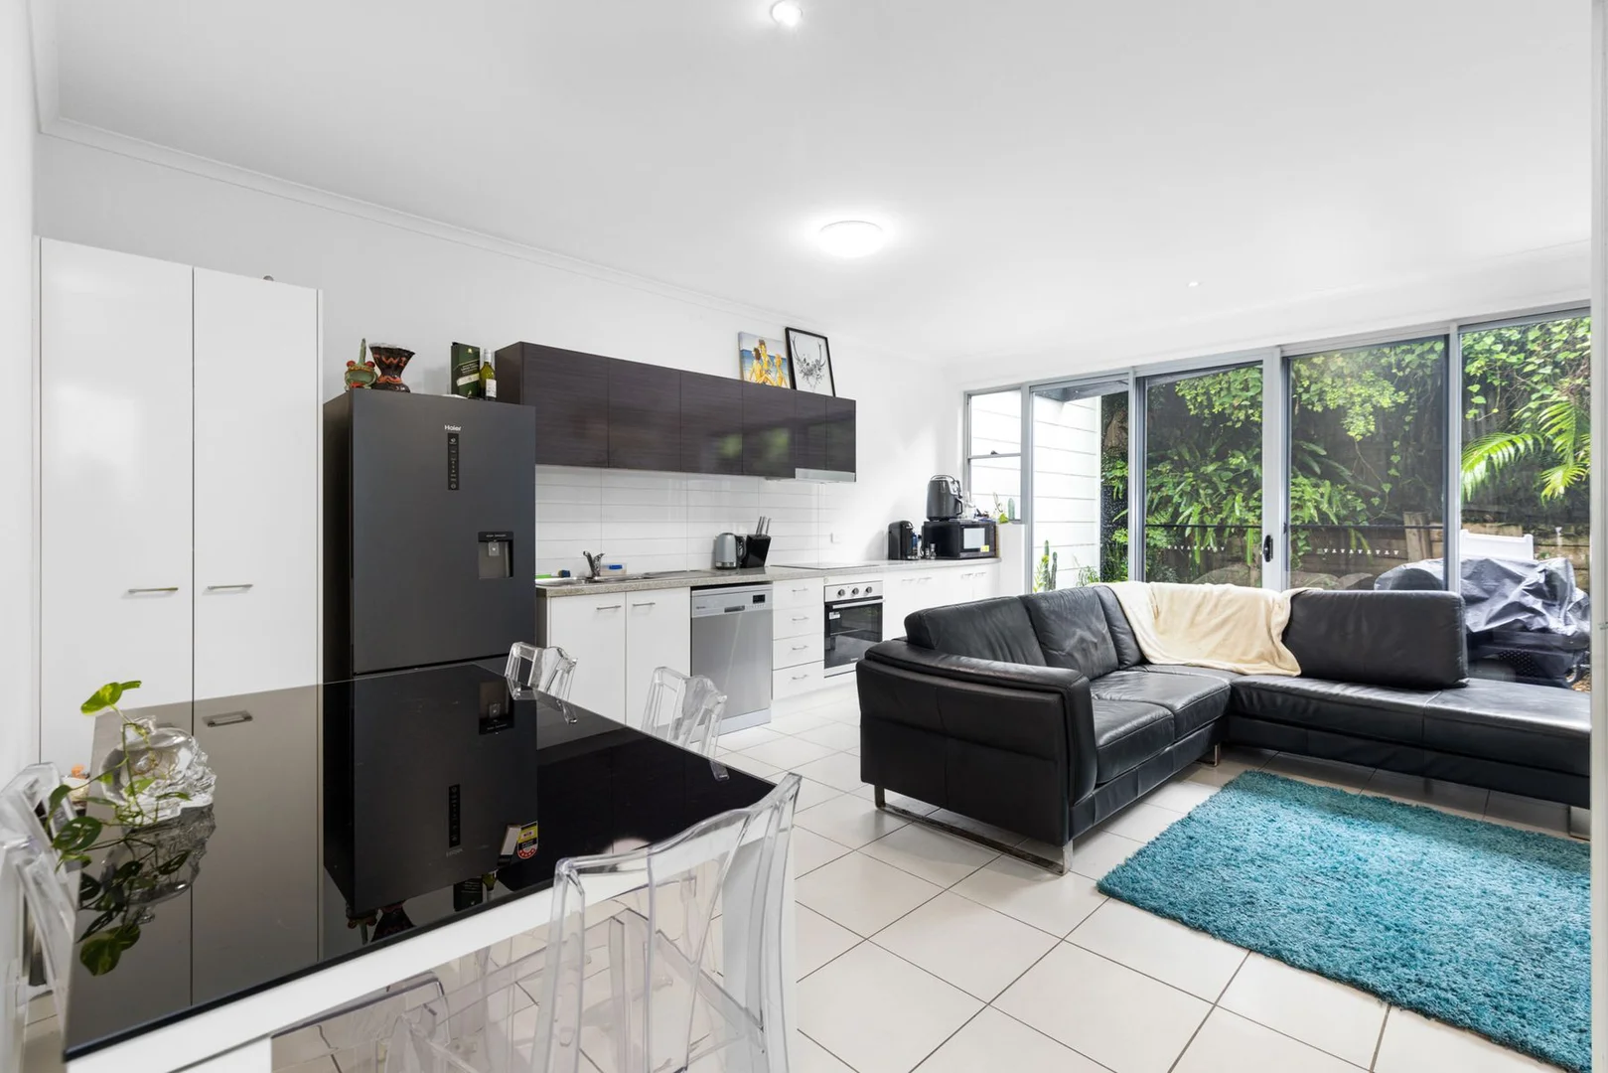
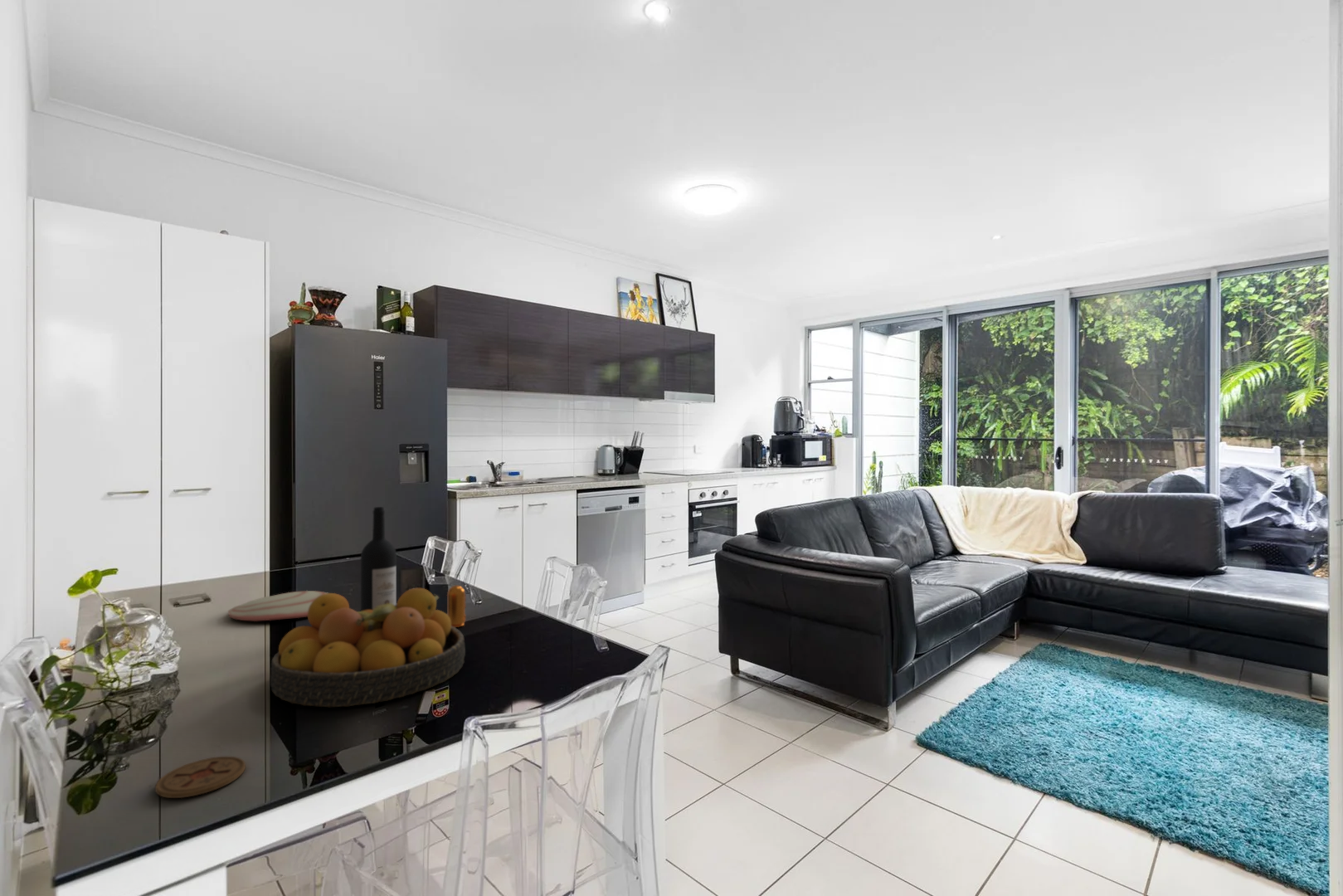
+ pepper shaker (455, 602)
+ fruit bowl (373, 633)
+ plate (290, 601)
+ wine bottle (378, 567)
+ coaster (202, 776)
